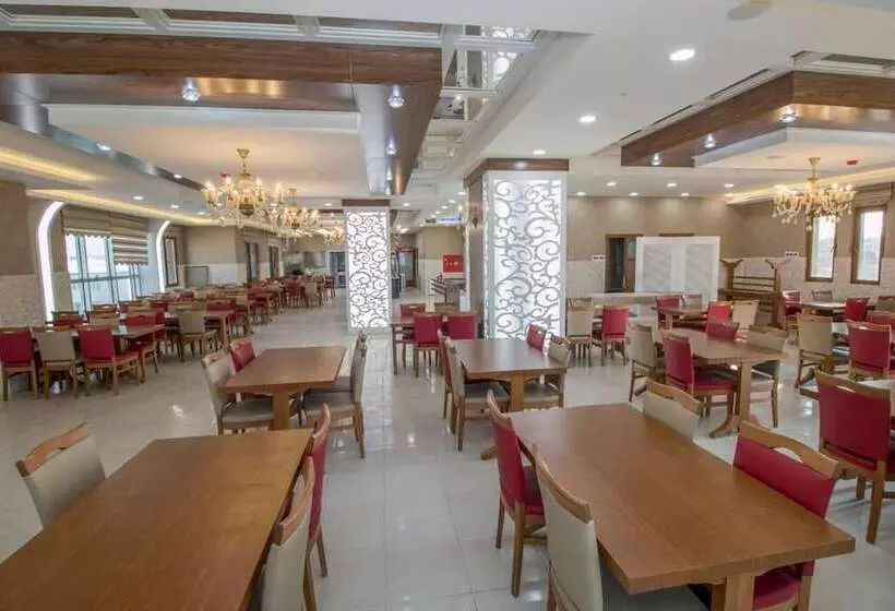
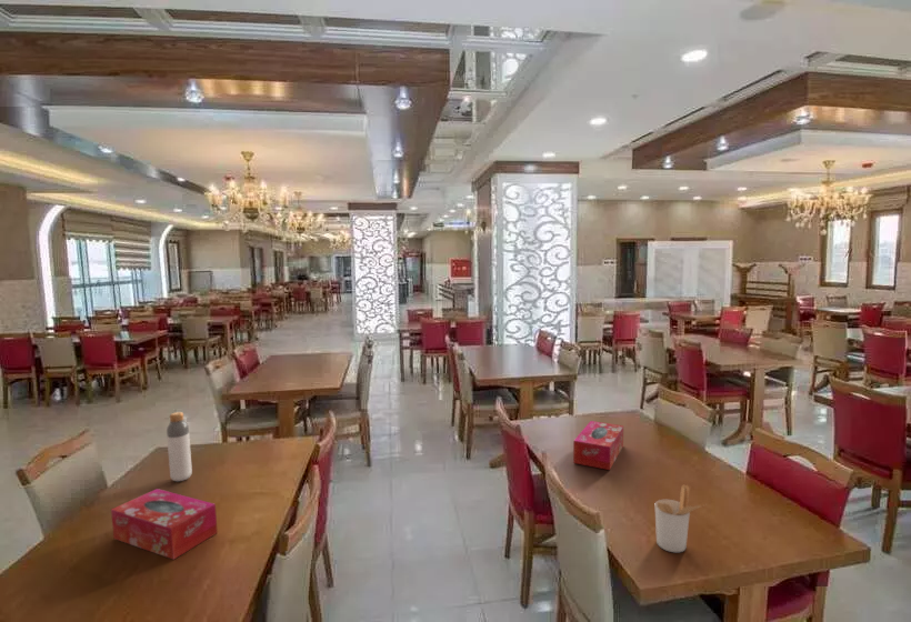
+ bottle (179, 445)
+ tissue box (164, 521)
+ tissue box (599, 443)
+ utensil holder (679, 520)
